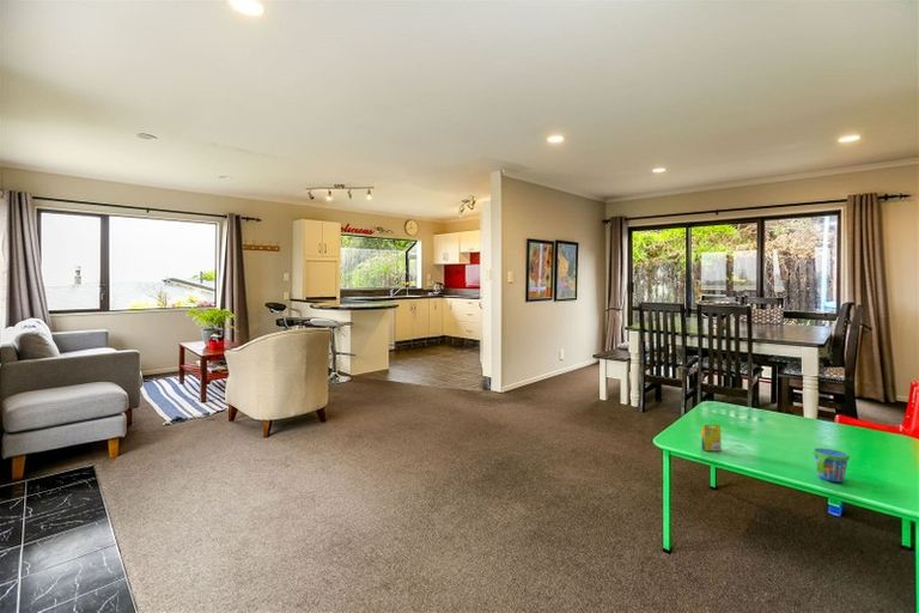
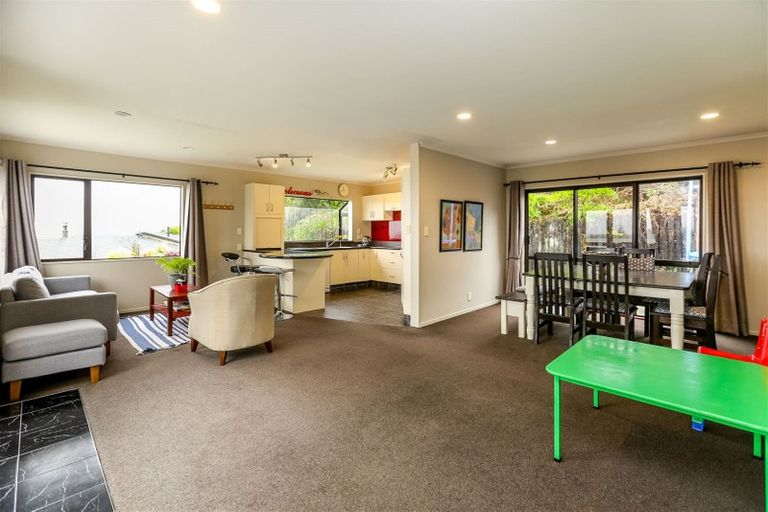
- crayon box (711, 436)
- snack cup (830, 465)
